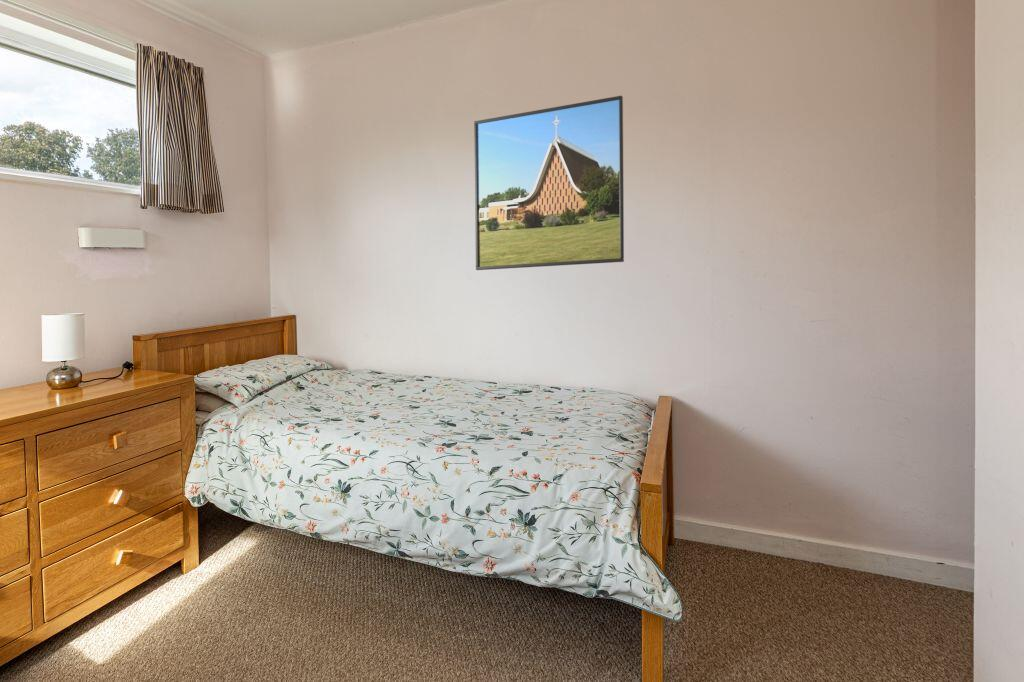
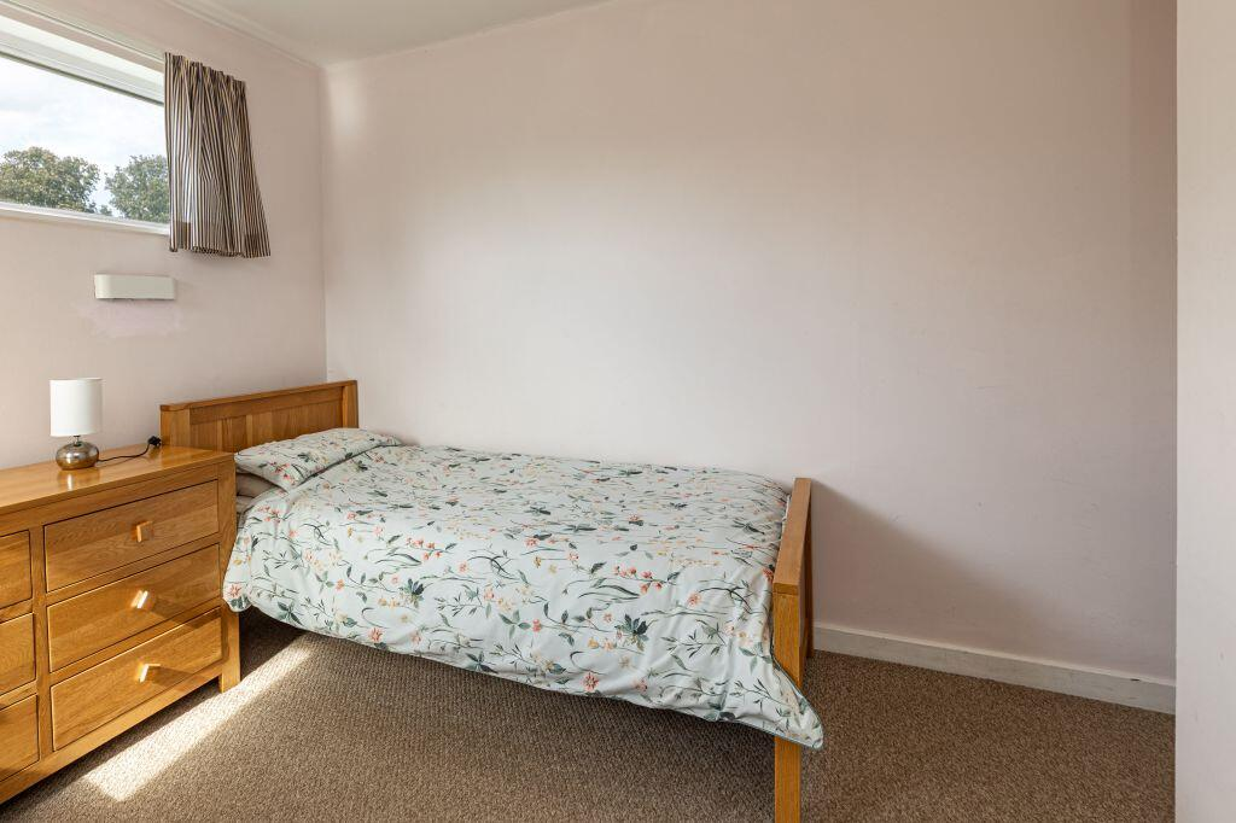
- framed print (545, 188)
